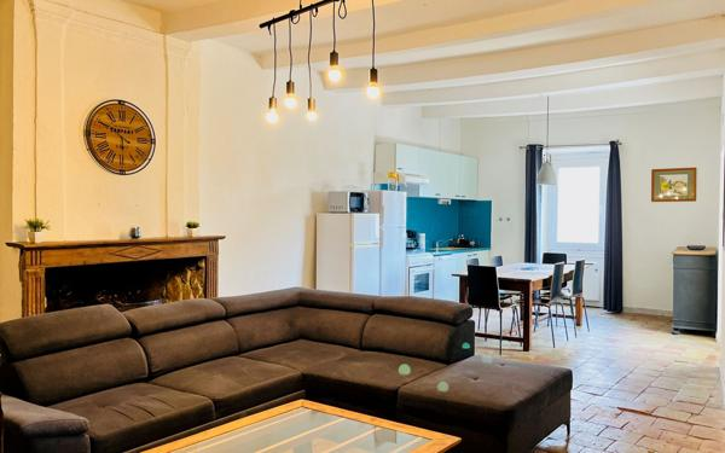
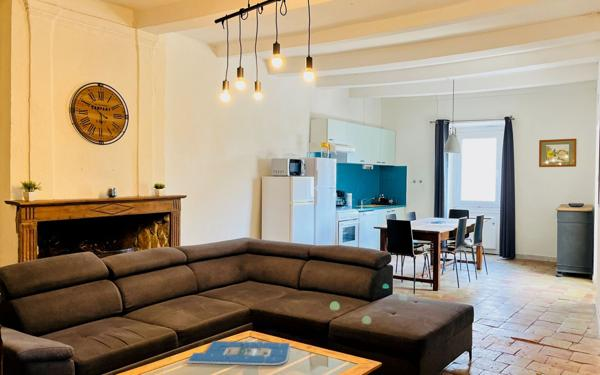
+ board game (241, 349)
